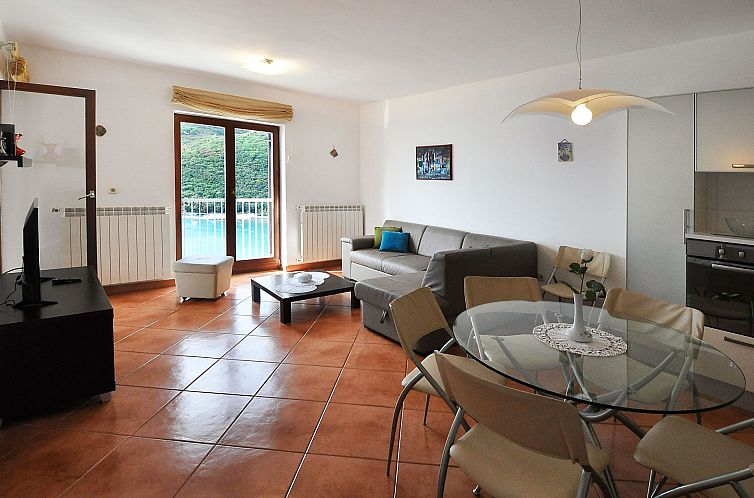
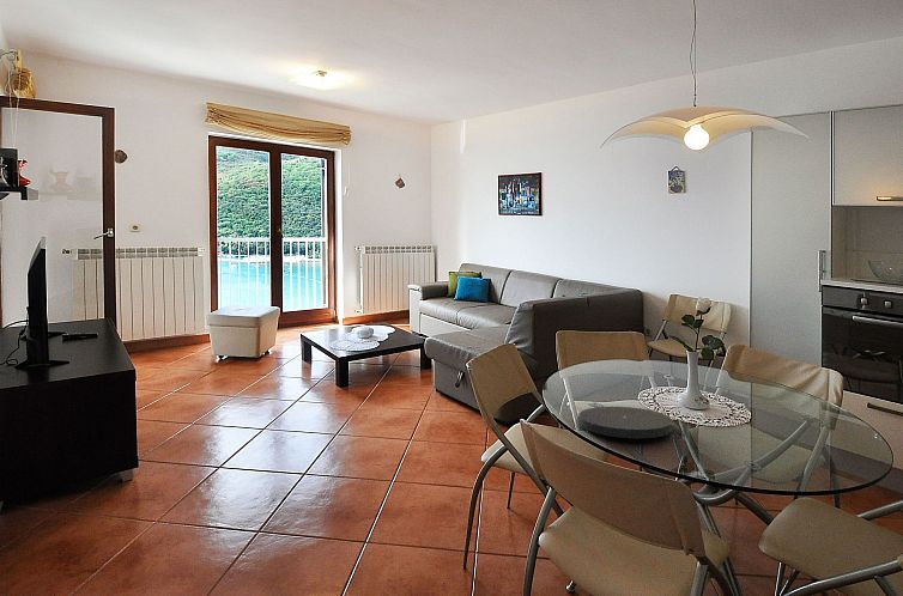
+ plate (624, 420)
